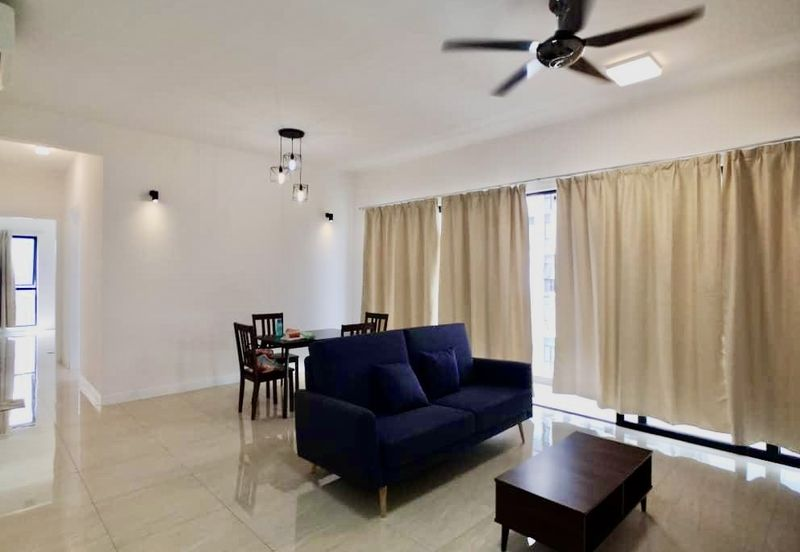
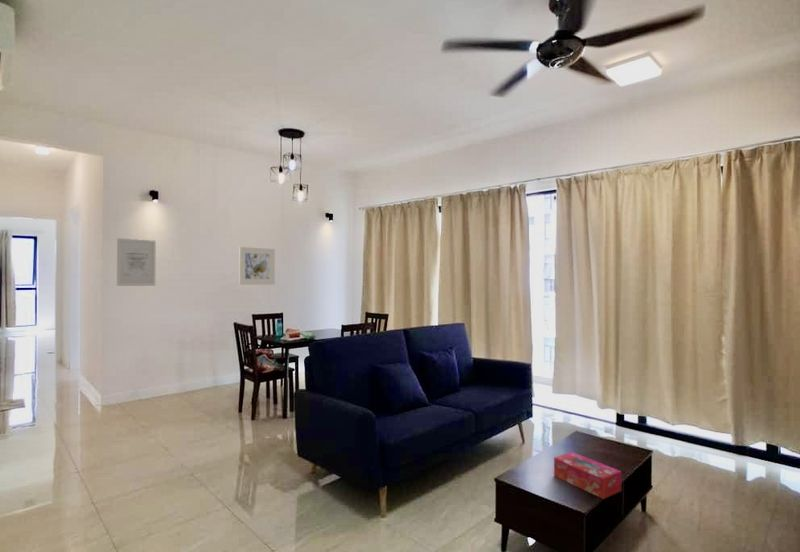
+ tissue box (586, 473)
+ wall art (136, 262)
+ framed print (257, 266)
